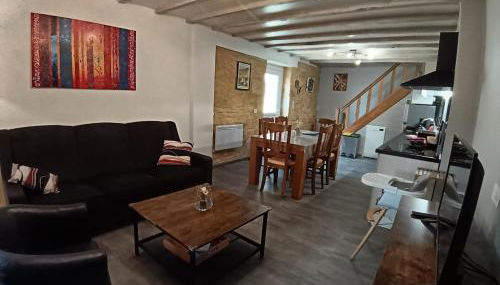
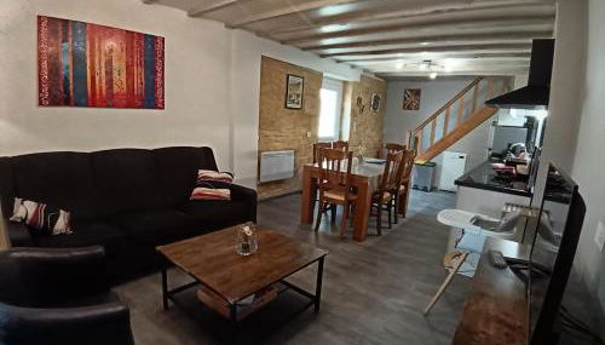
+ remote control (496, 258)
